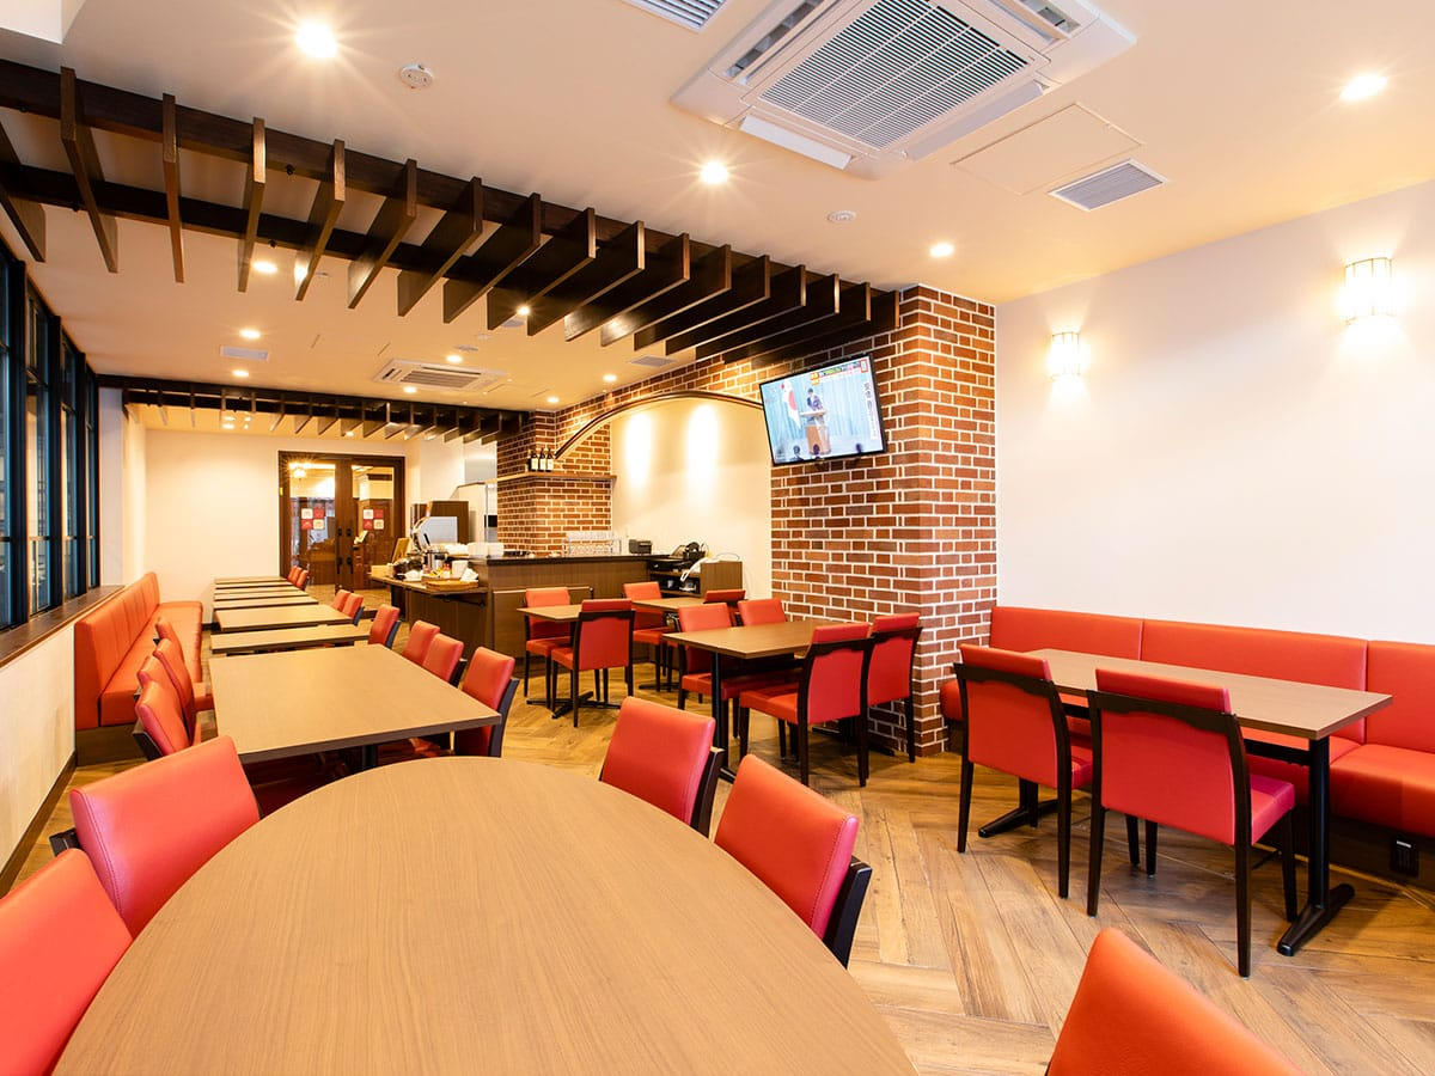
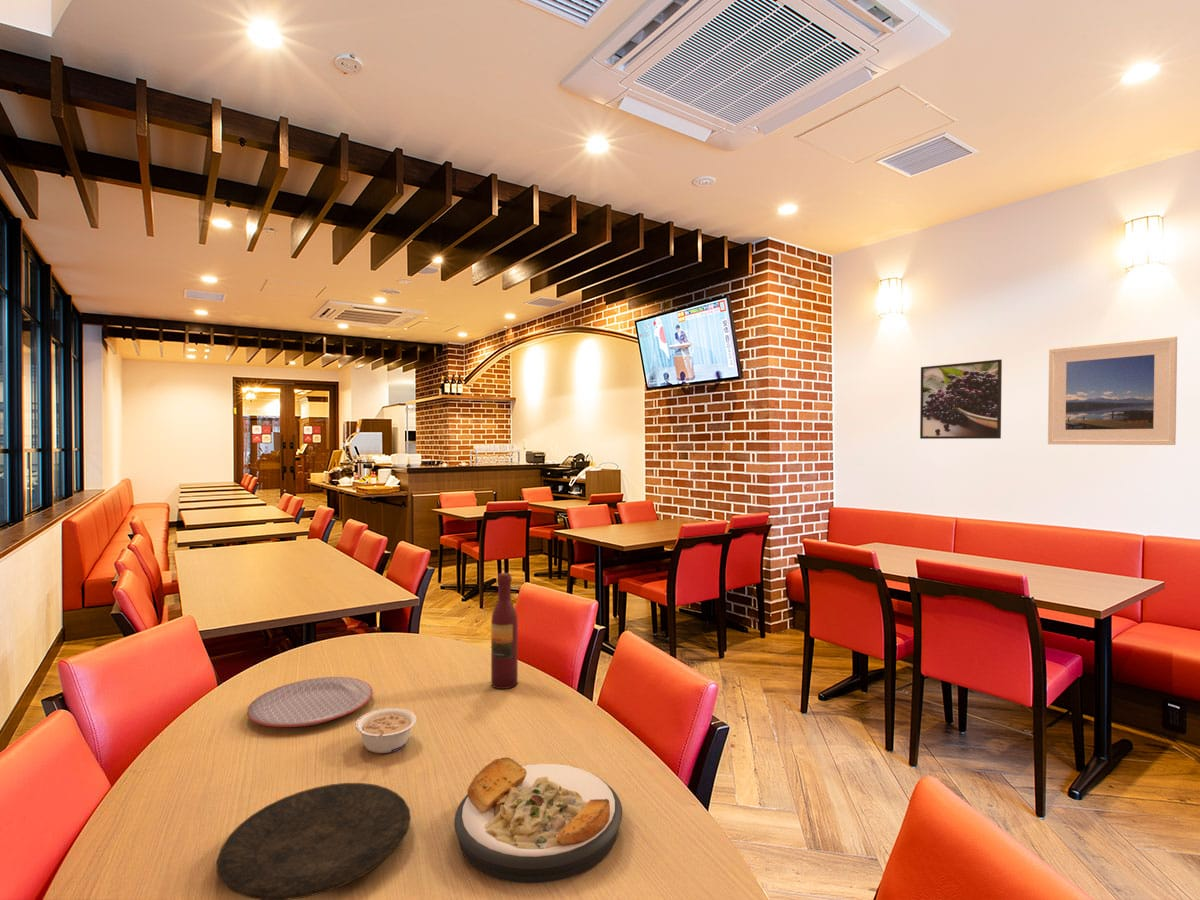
+ plate (319, 839)
+ plate (539, 808)
+ wine bottle (504, 628)
+ plate (312, 703)
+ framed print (958, 401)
+ legume (387, 730)
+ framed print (1108, 393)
